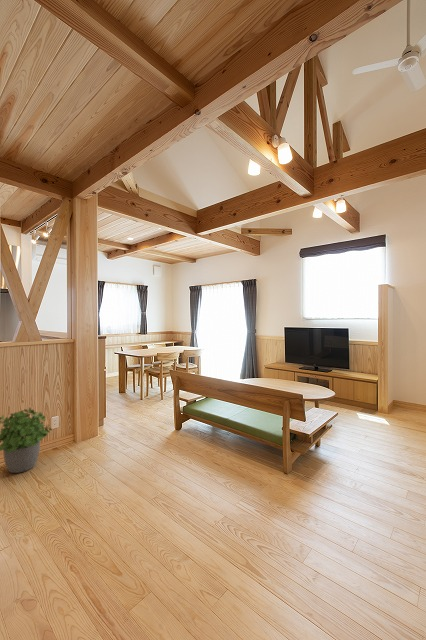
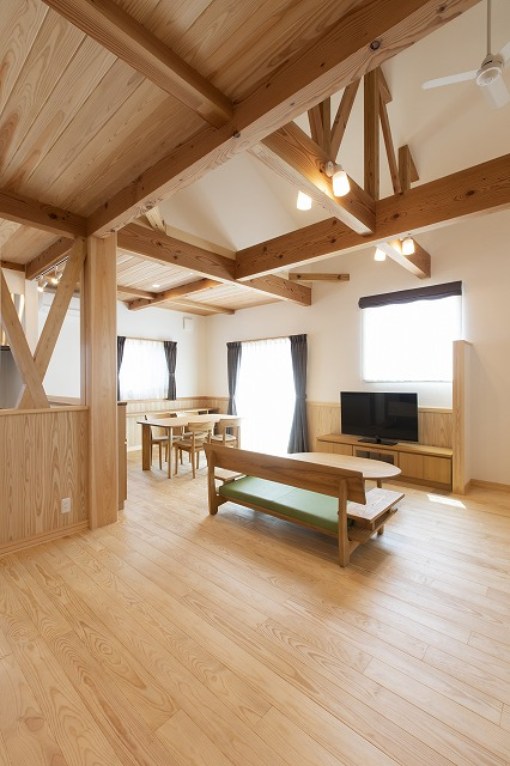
- potted plant (23, 438)
